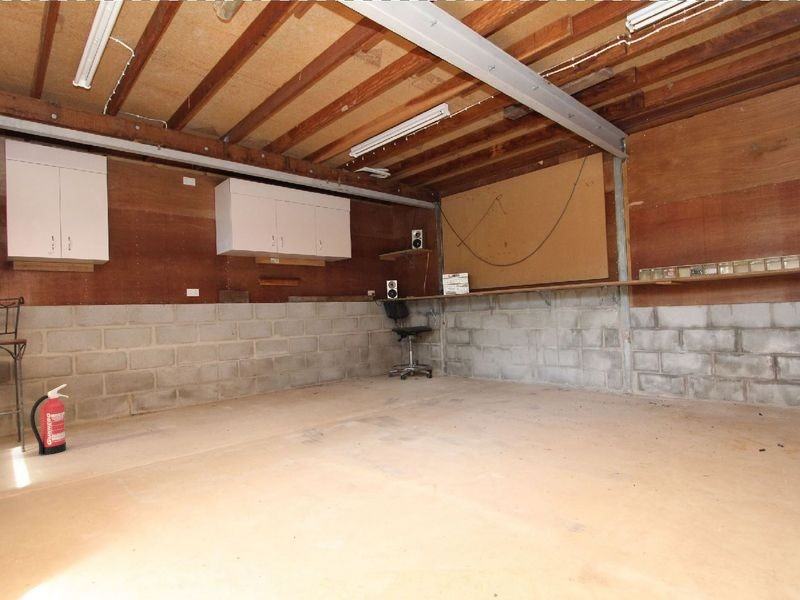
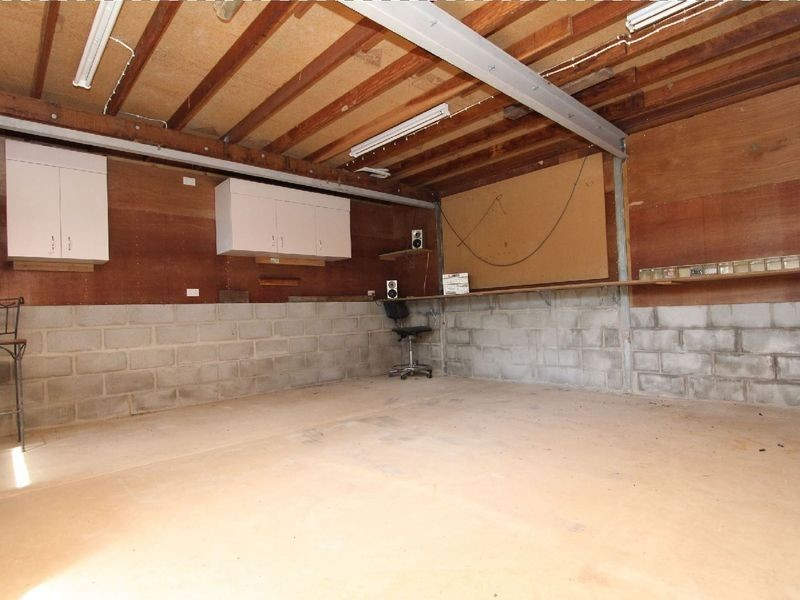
- fire extinguisher (49, 419)
